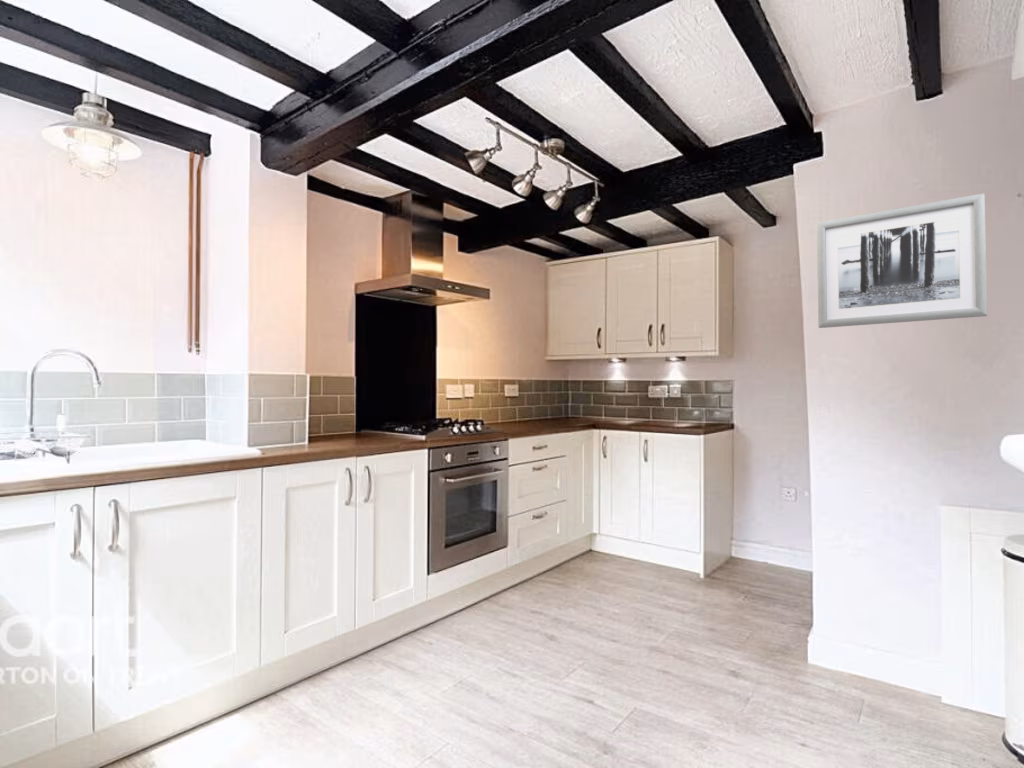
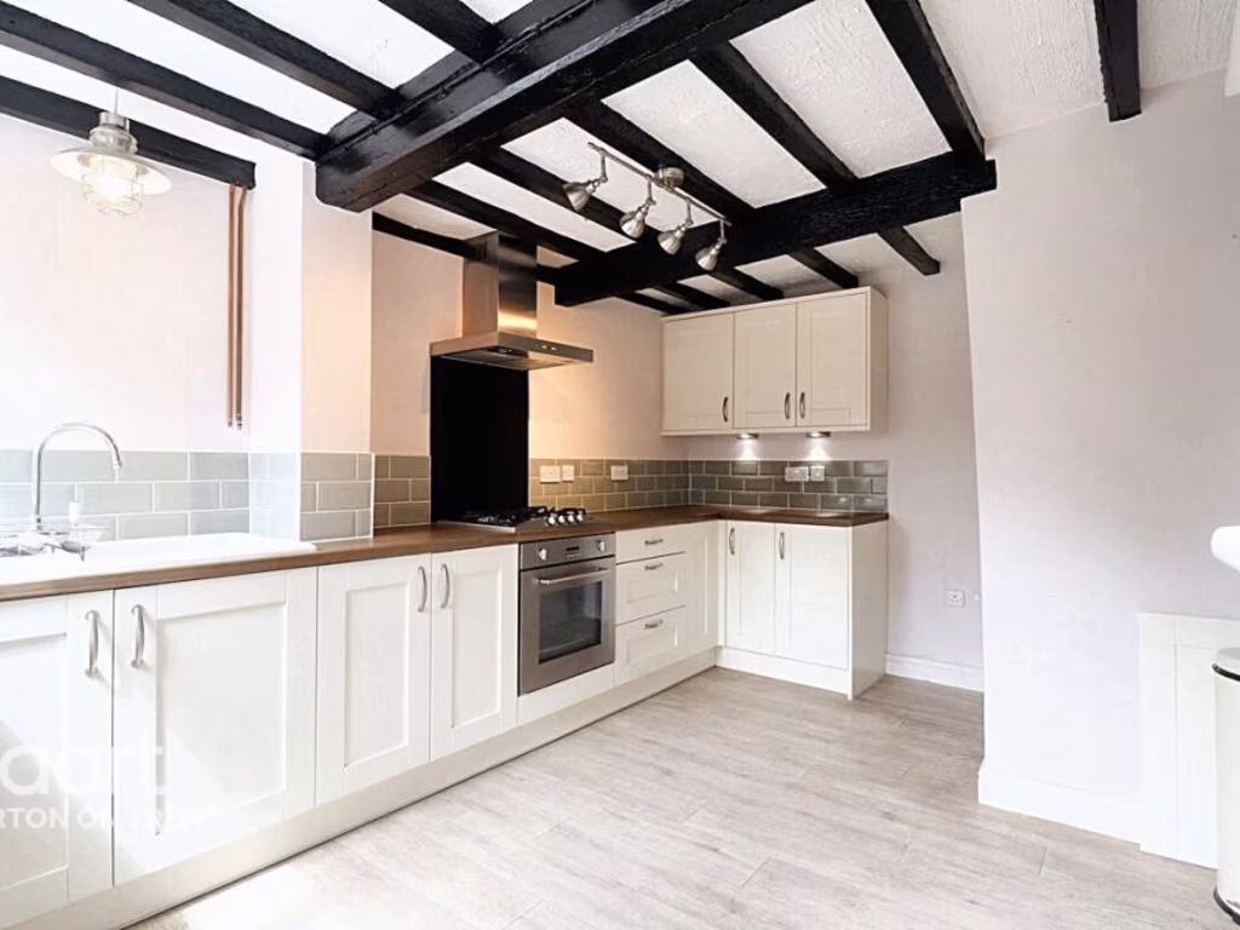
- wall art (895, 265)
